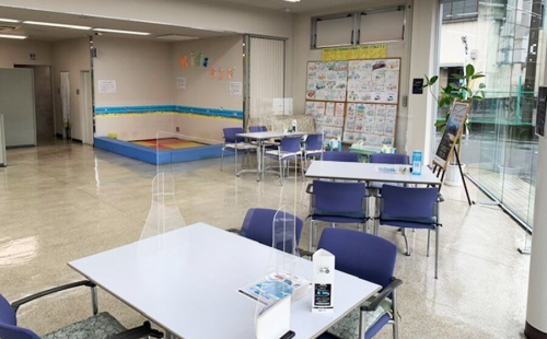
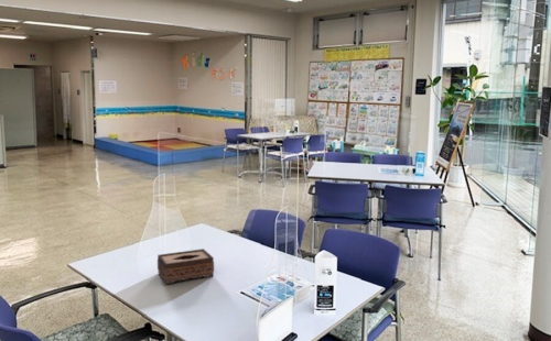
+ tissue box (185, 265)
